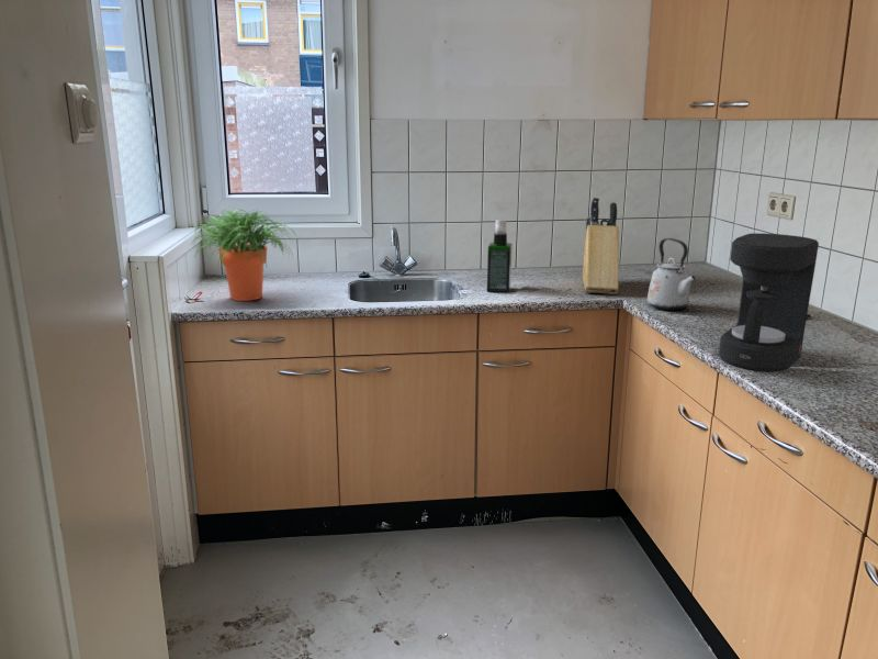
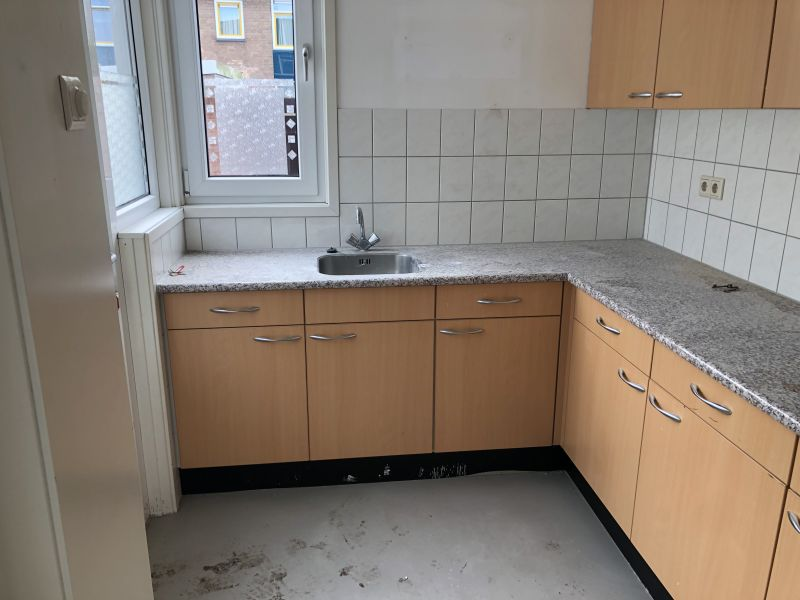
- coffee maker (766, 300)
- kettle (675, 275)
- knife block (601, 243)
- spray bottle (499, 255)
- potted plant (243, 254)
